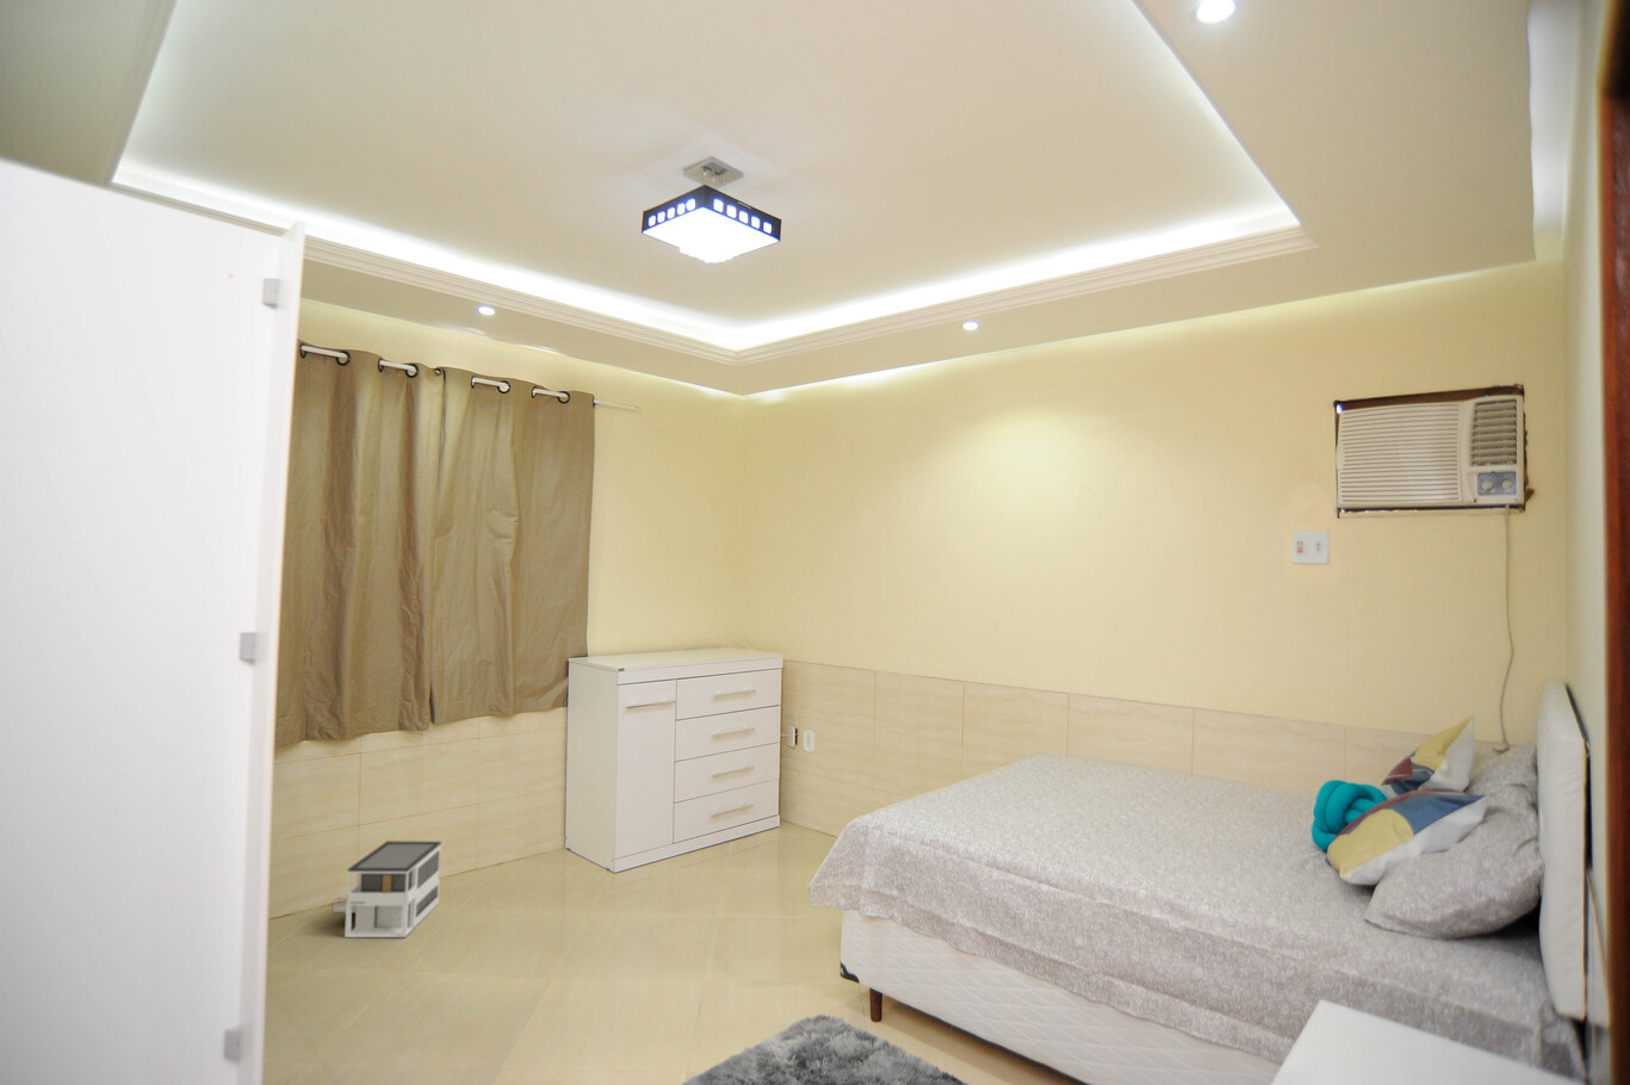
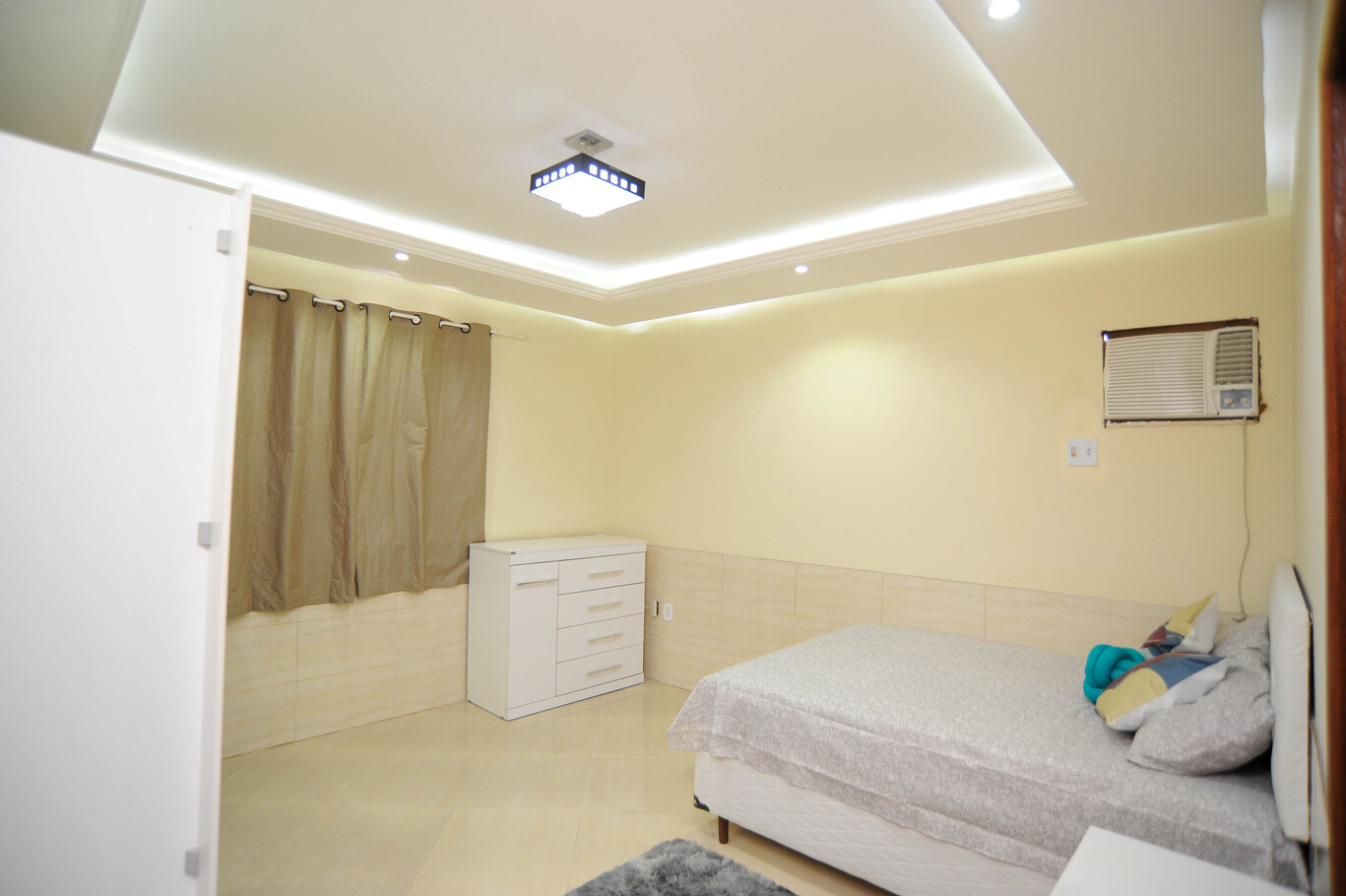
- architectural model (384, 886)
